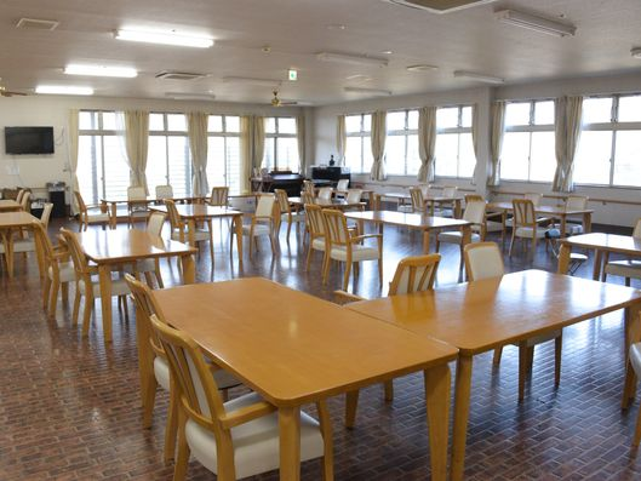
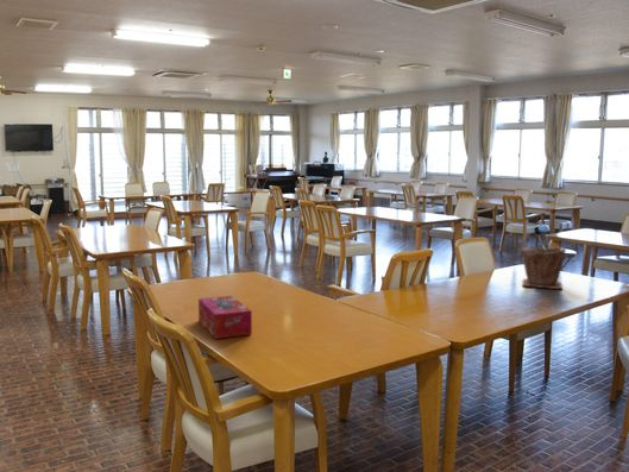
+ plant pot (542, 265)
+ tissue box (224, 315)
